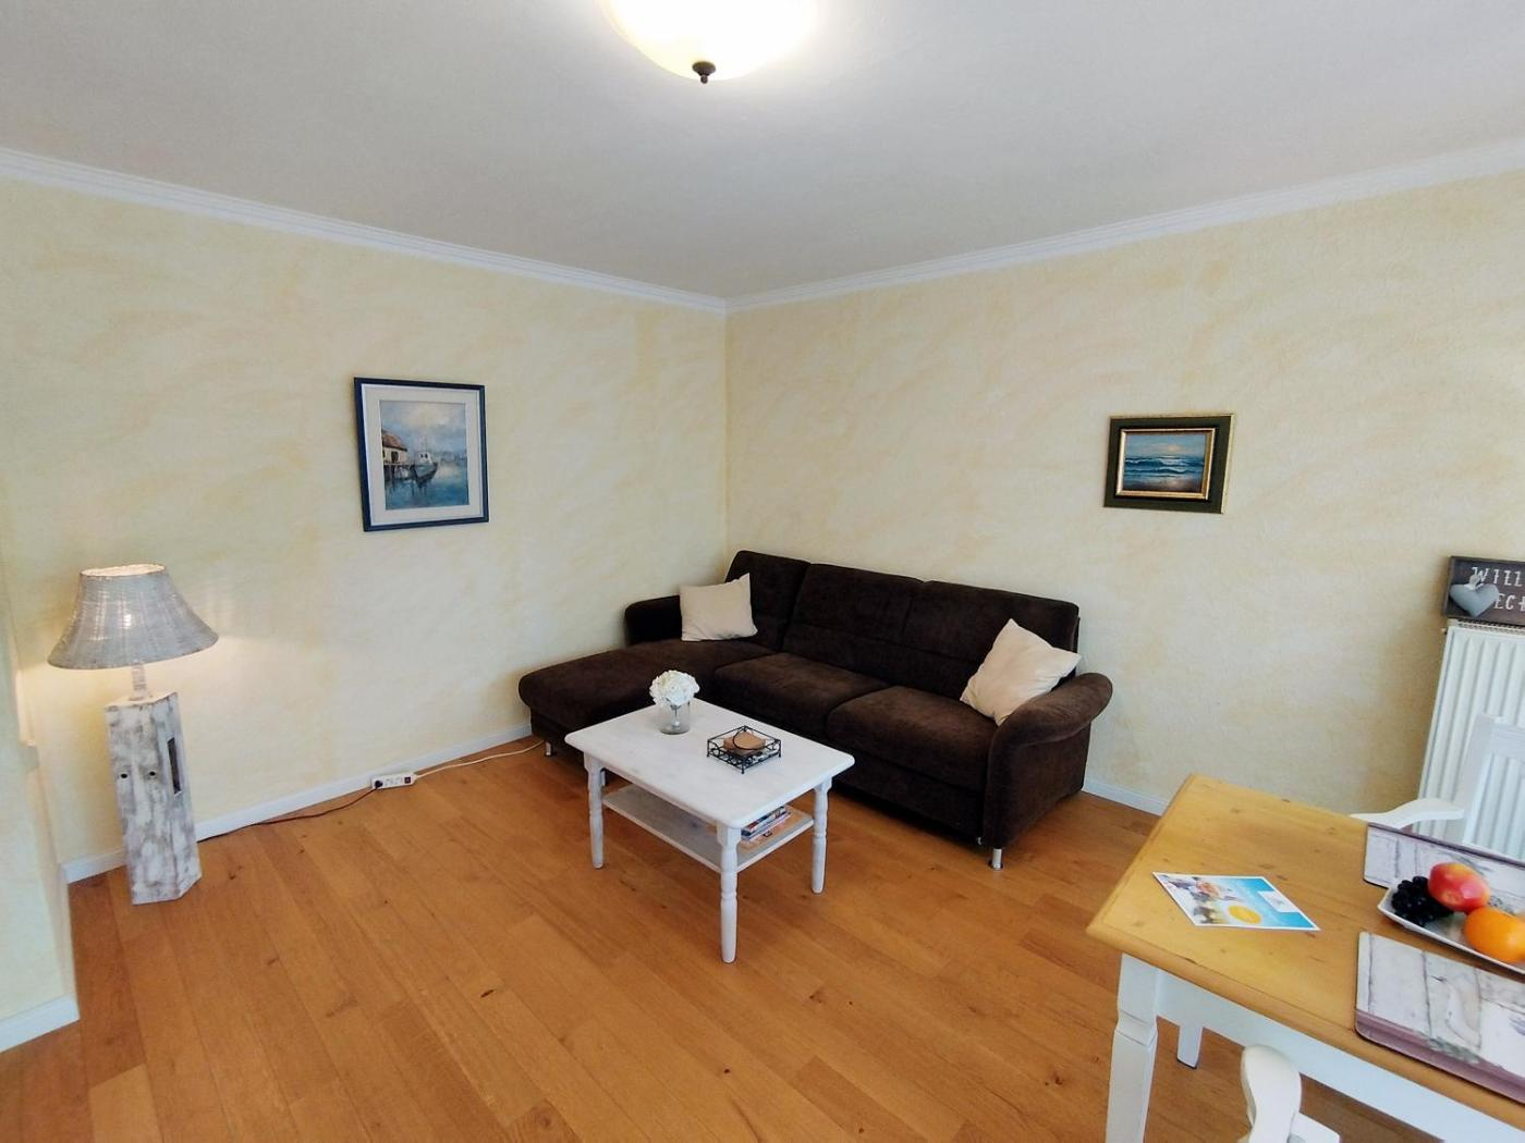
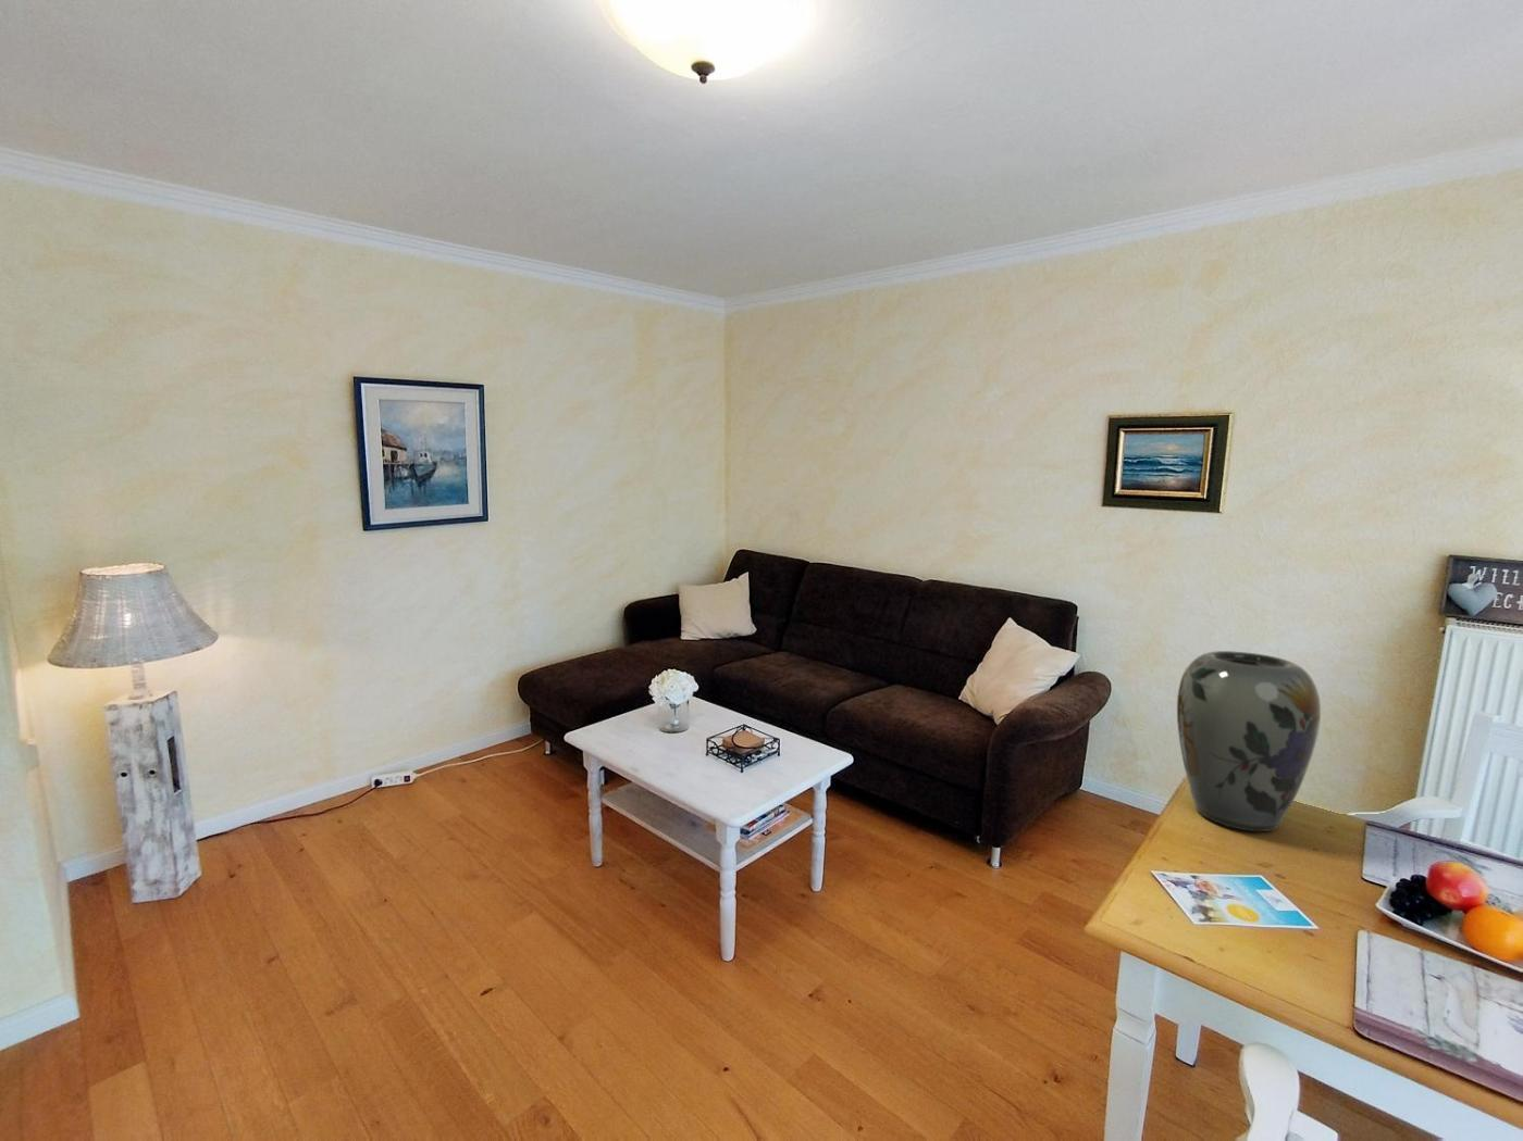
+ vase (1241, 738)
